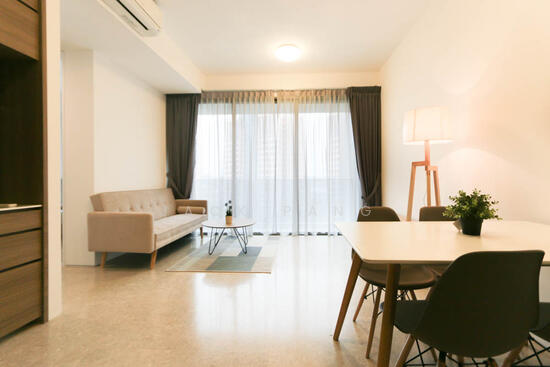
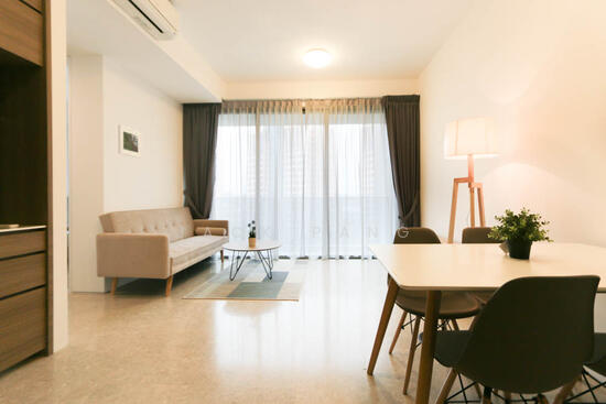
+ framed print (130, 142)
